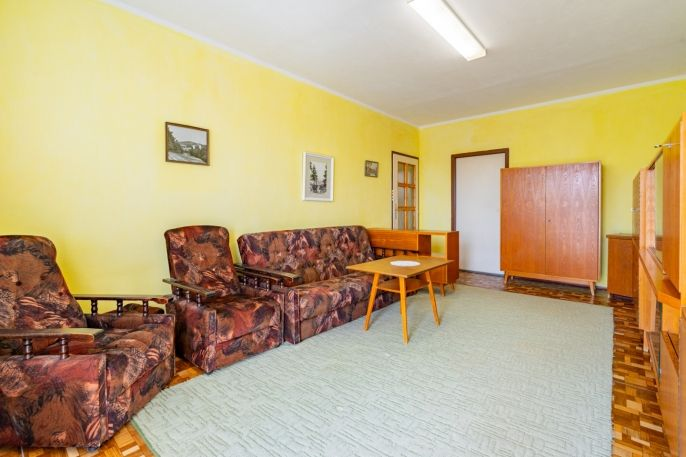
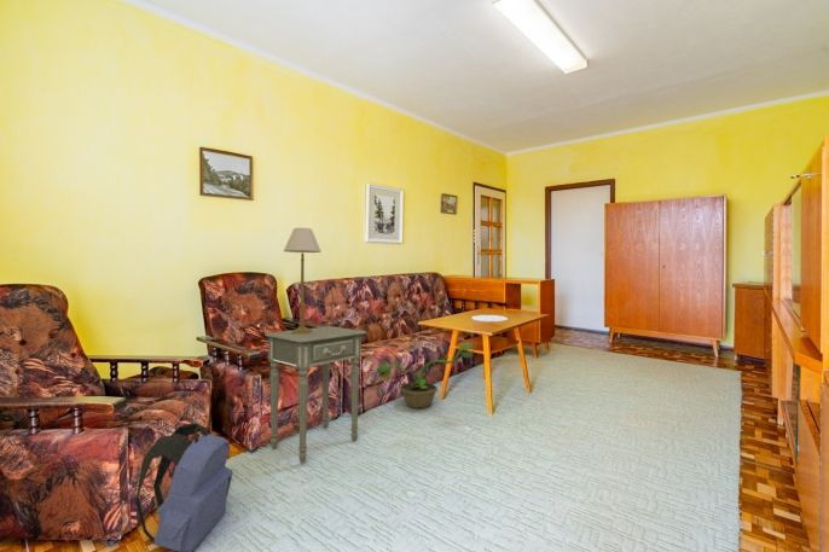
+ table lamp (302, 280)
+ backpack (181, 478)
+ side table (323, 388)
+ decorative plant (425, 379)
